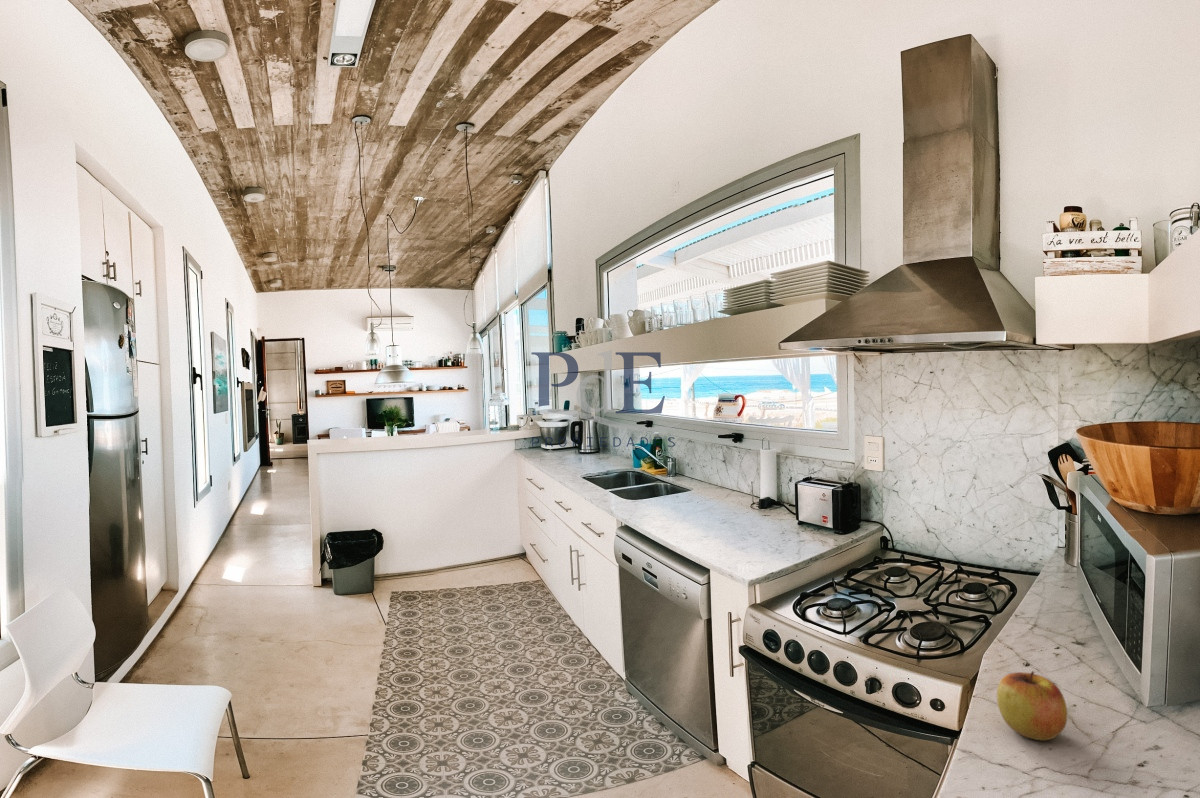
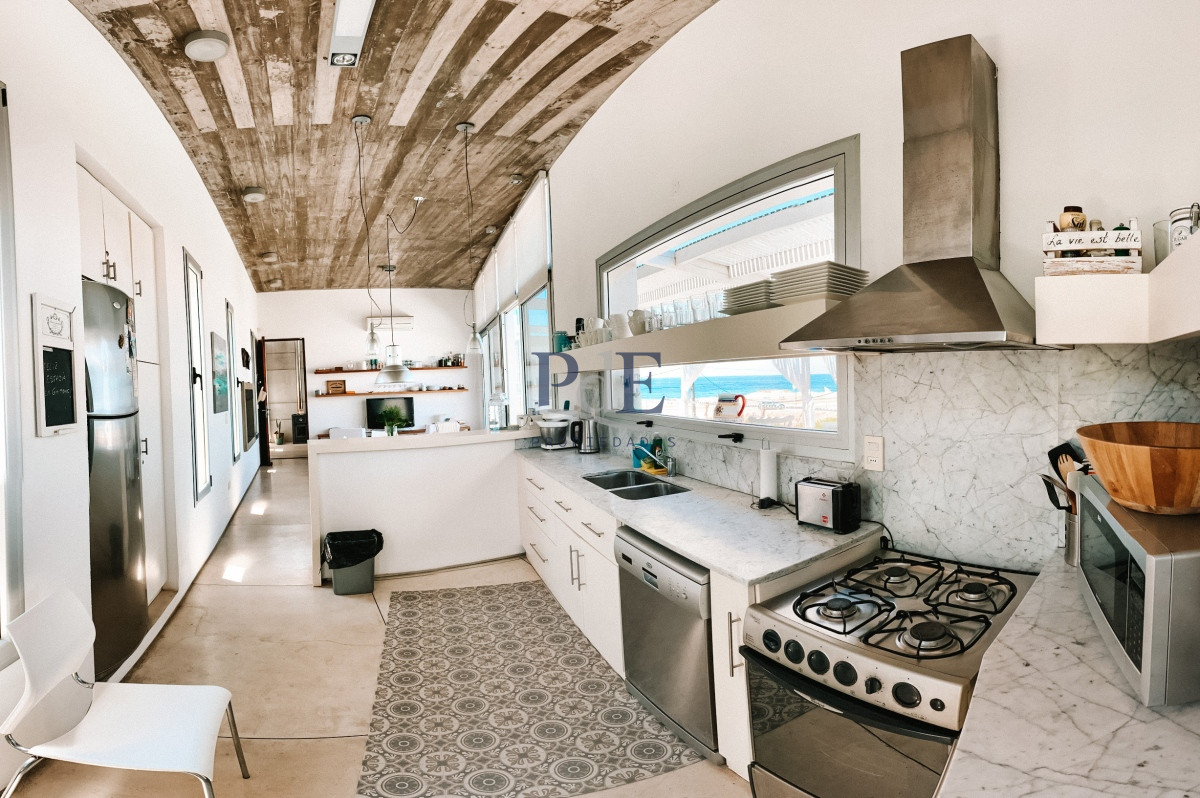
- apple (1031, 700)
